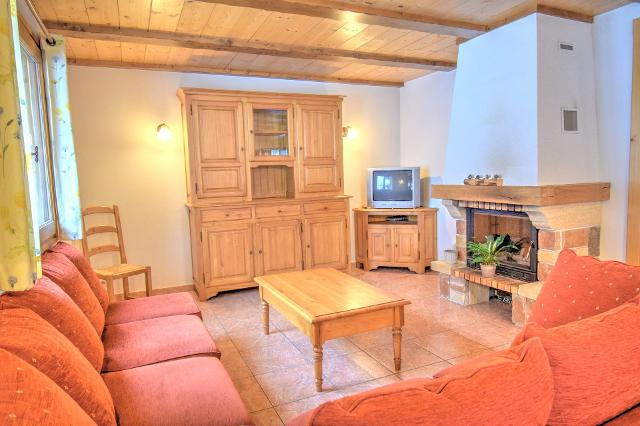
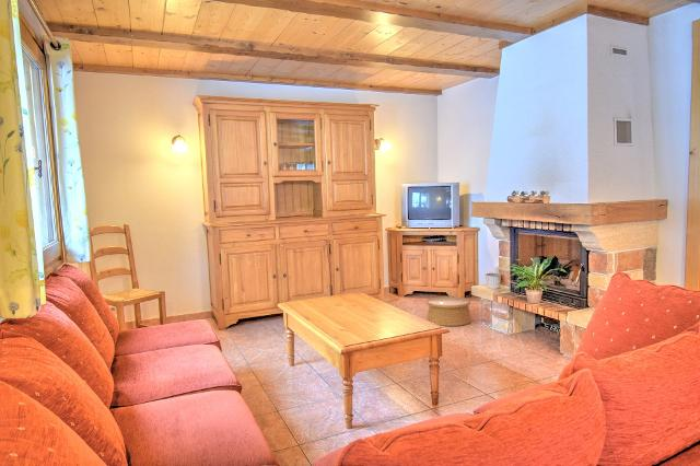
+ woven basket (448, 310)
